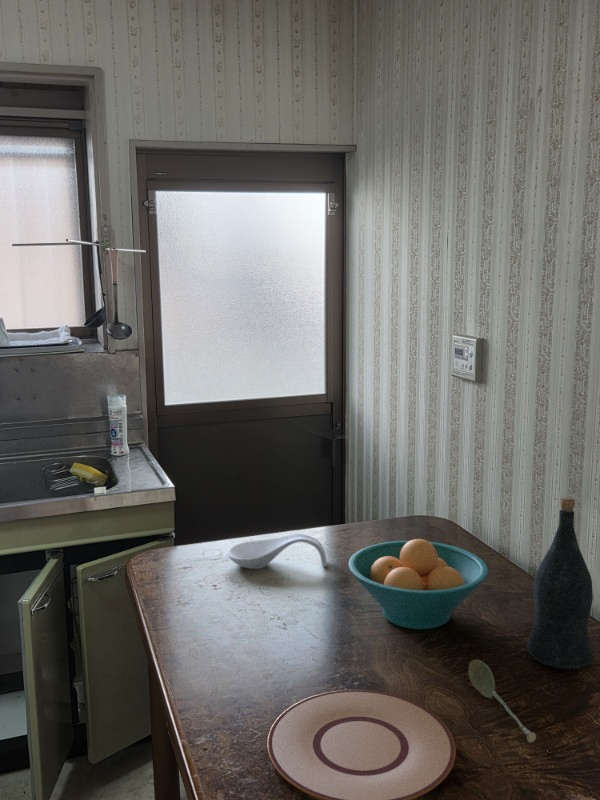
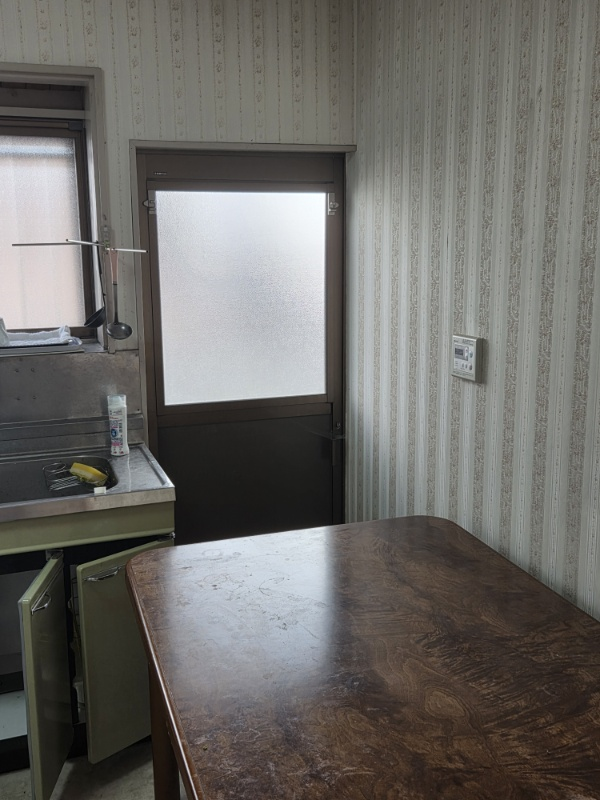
- wine bottle (563, 579)
- plate (360, 744)
- soupspoon (500, 701)
- spoon rest (277, 550)
- fruit bowl (417, 578)
